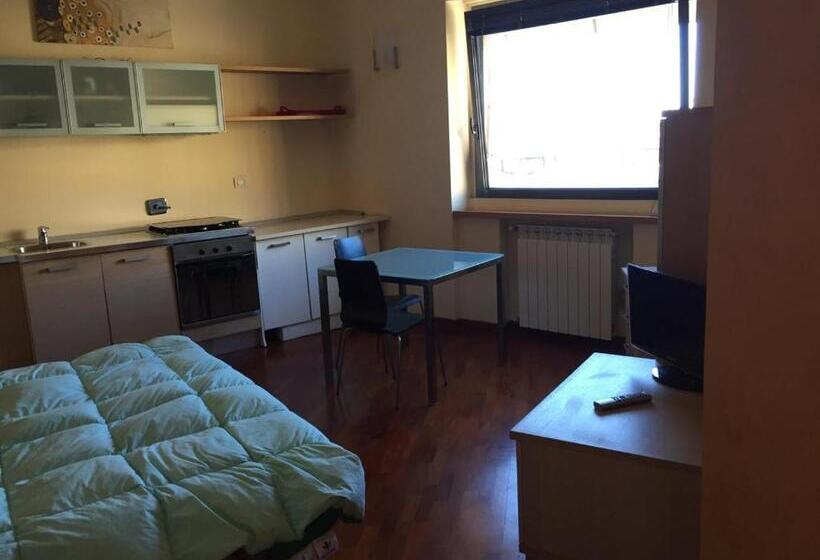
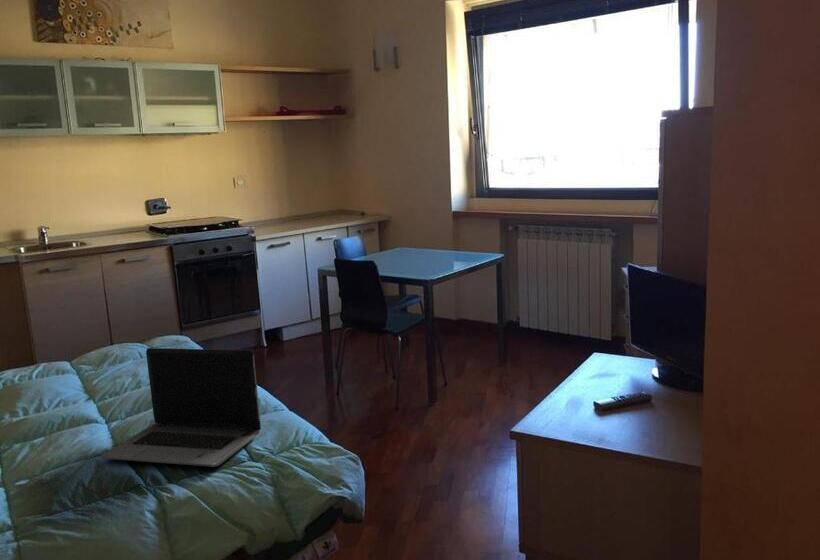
+ laptop computer (178, 405)
